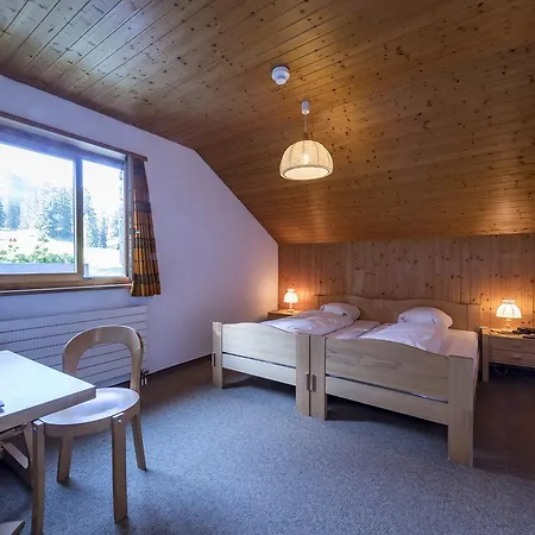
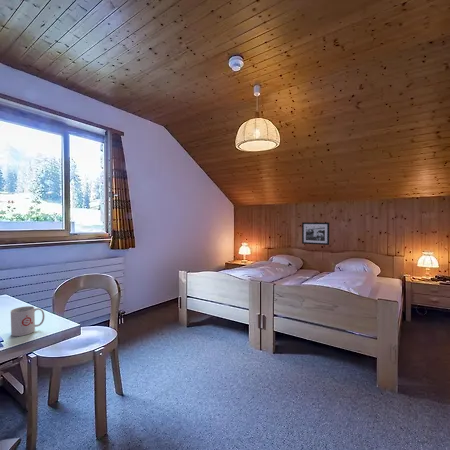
+ picture frame (315, 233)
+ mug (28, 319)
